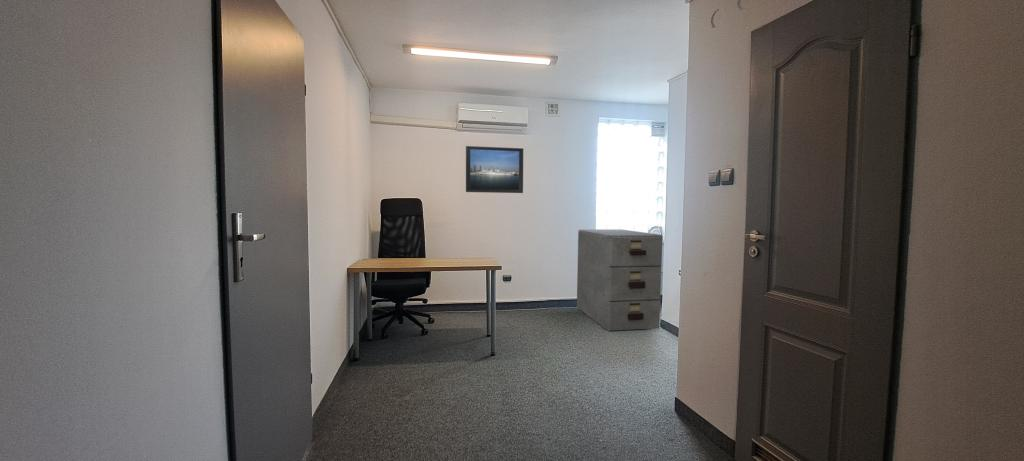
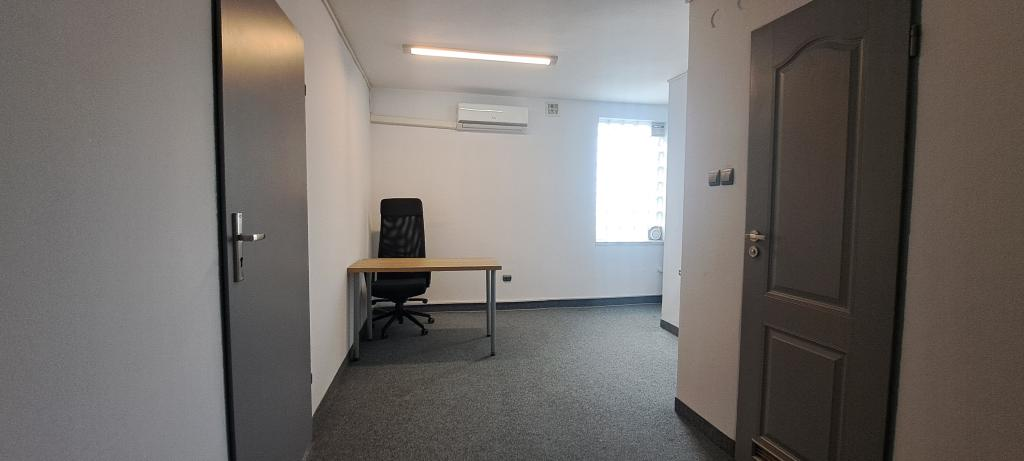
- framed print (494, 170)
- filing cabinet (616, 275)
